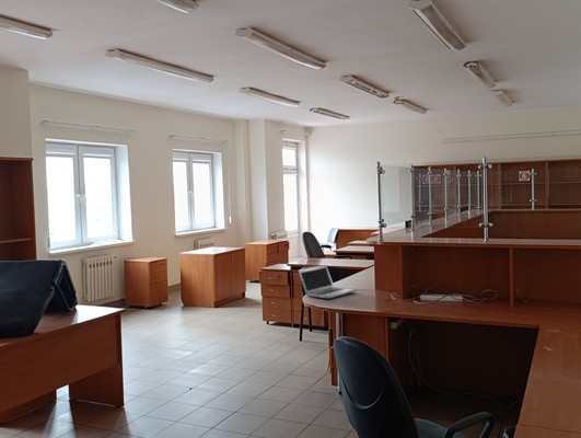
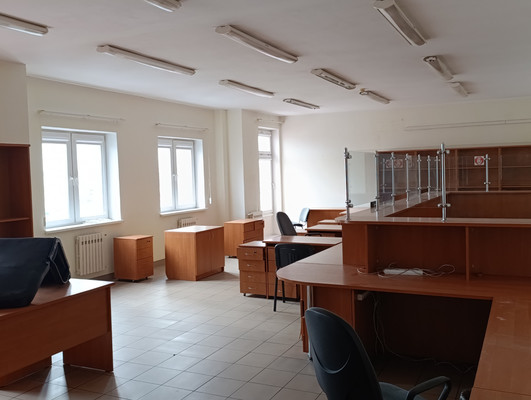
- laptop (327, 280)
